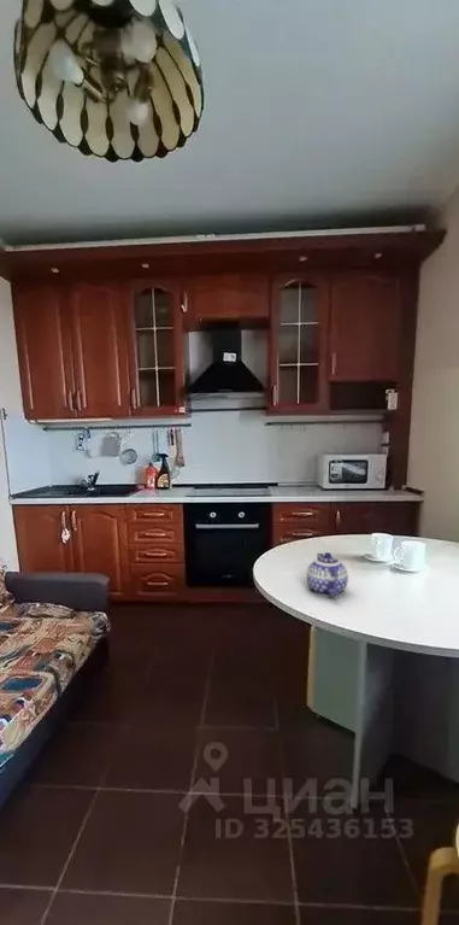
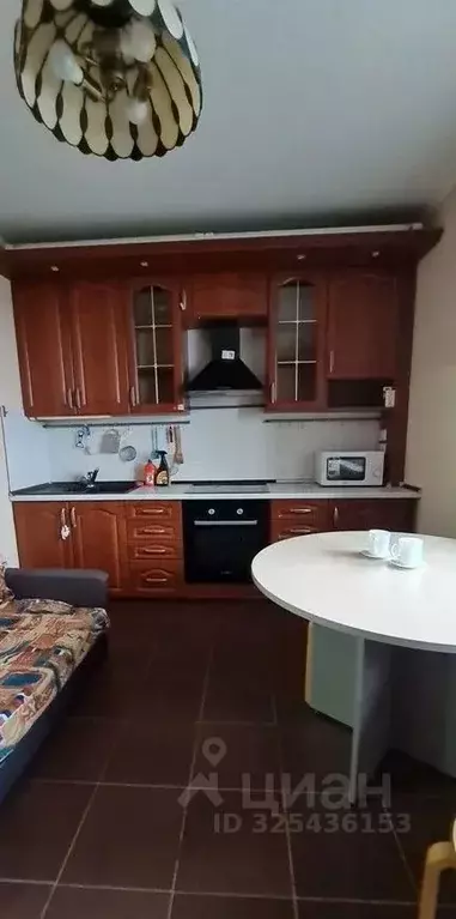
- teapot (326, 572)
